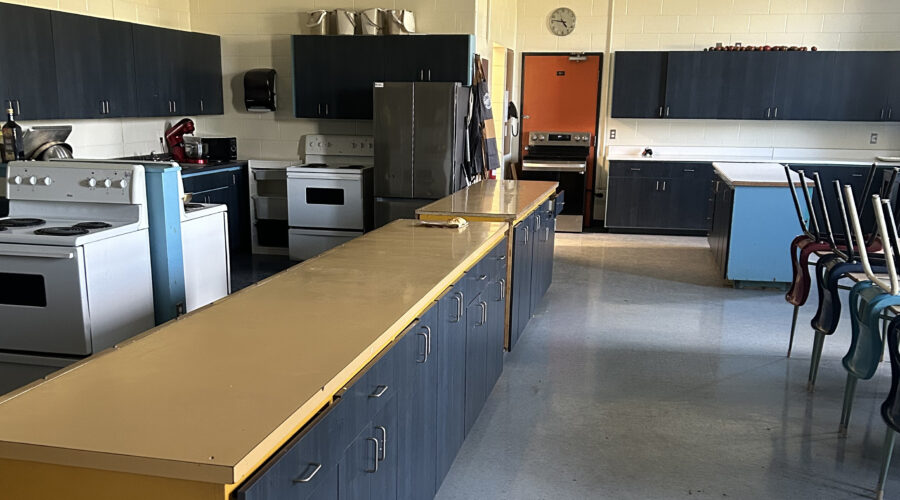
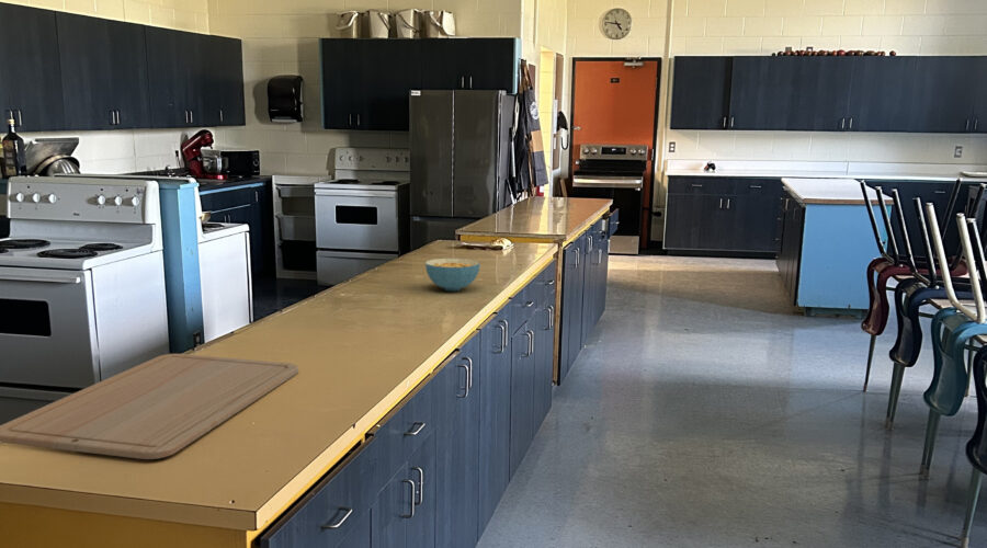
+ chopping board (164, 397)
+ cereal bowl (452, 275)
